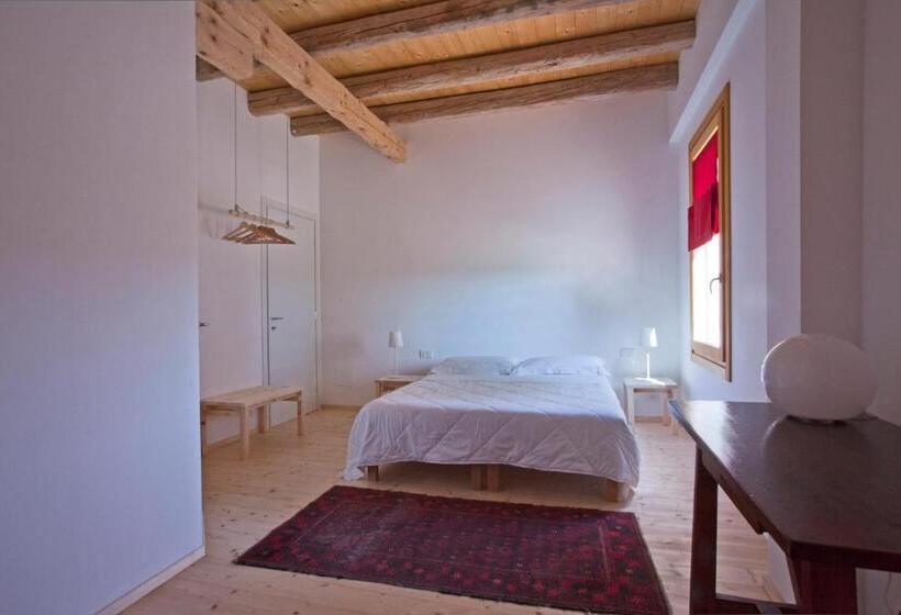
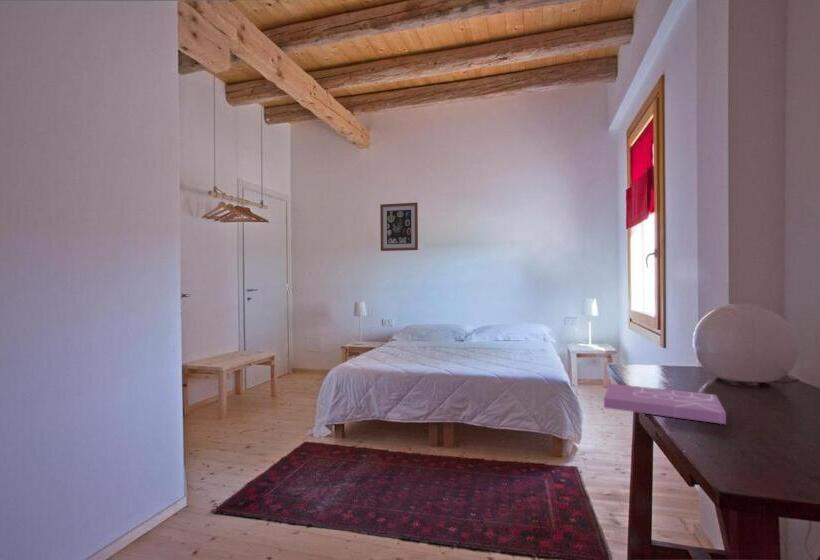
+ book (660, 401)
+ wall art (398, 227)
